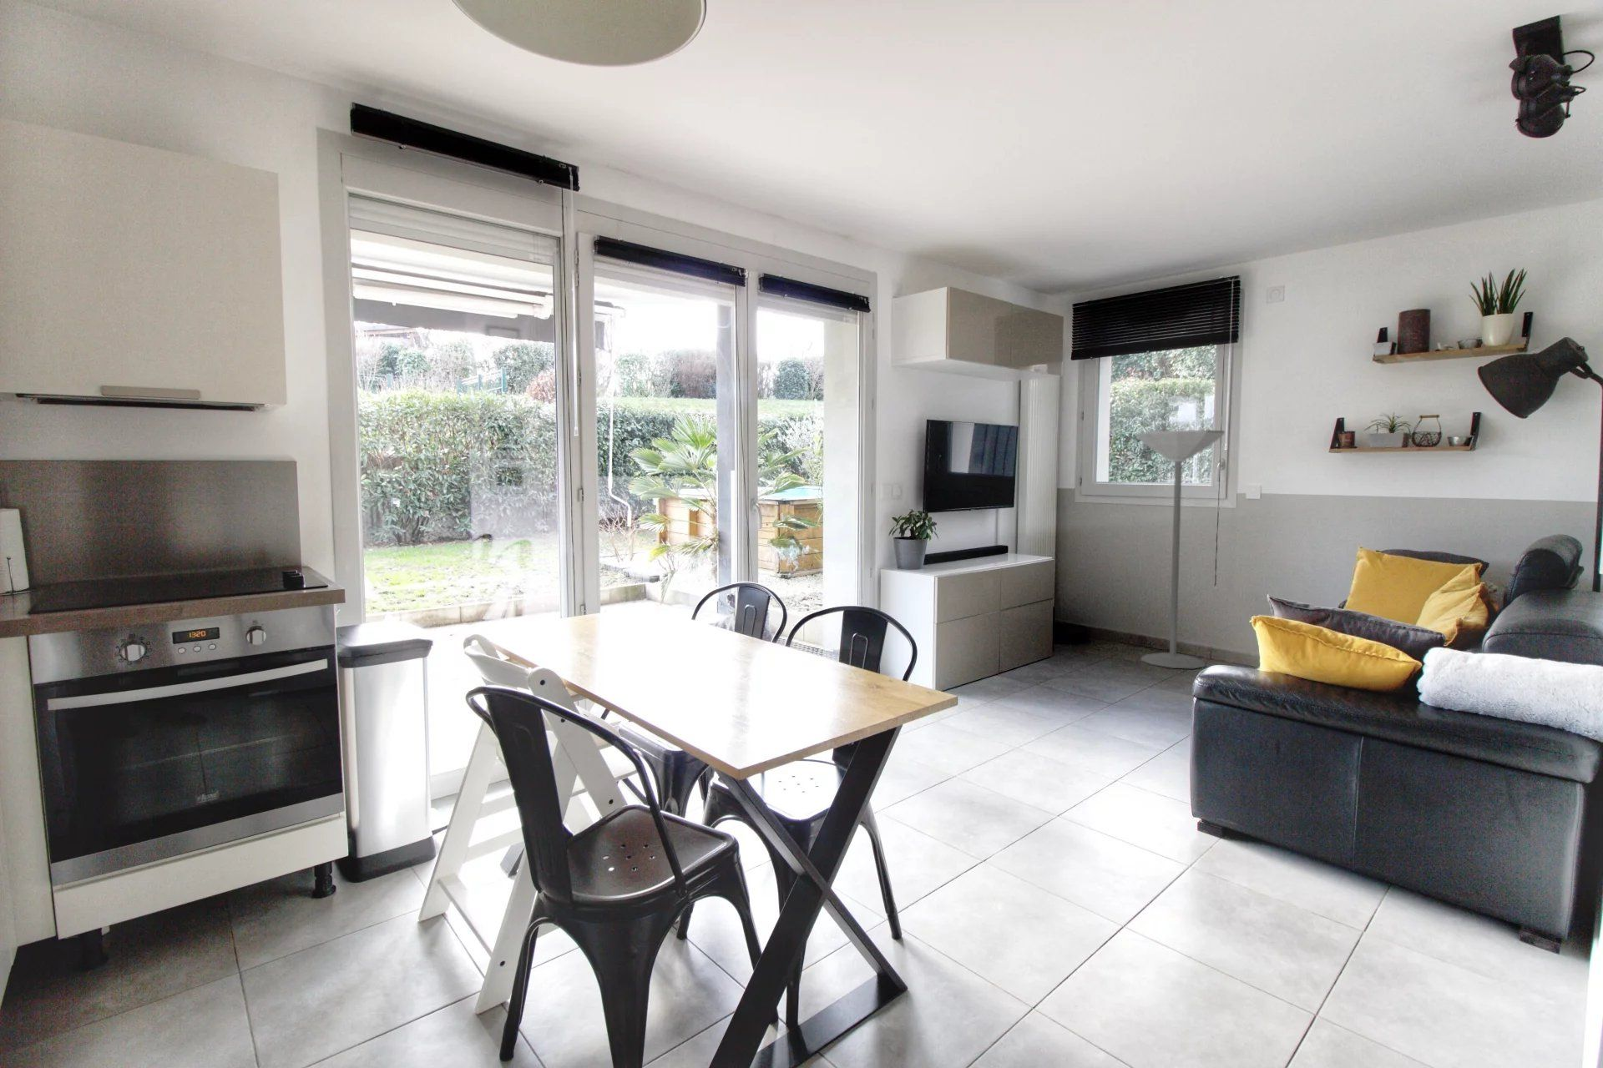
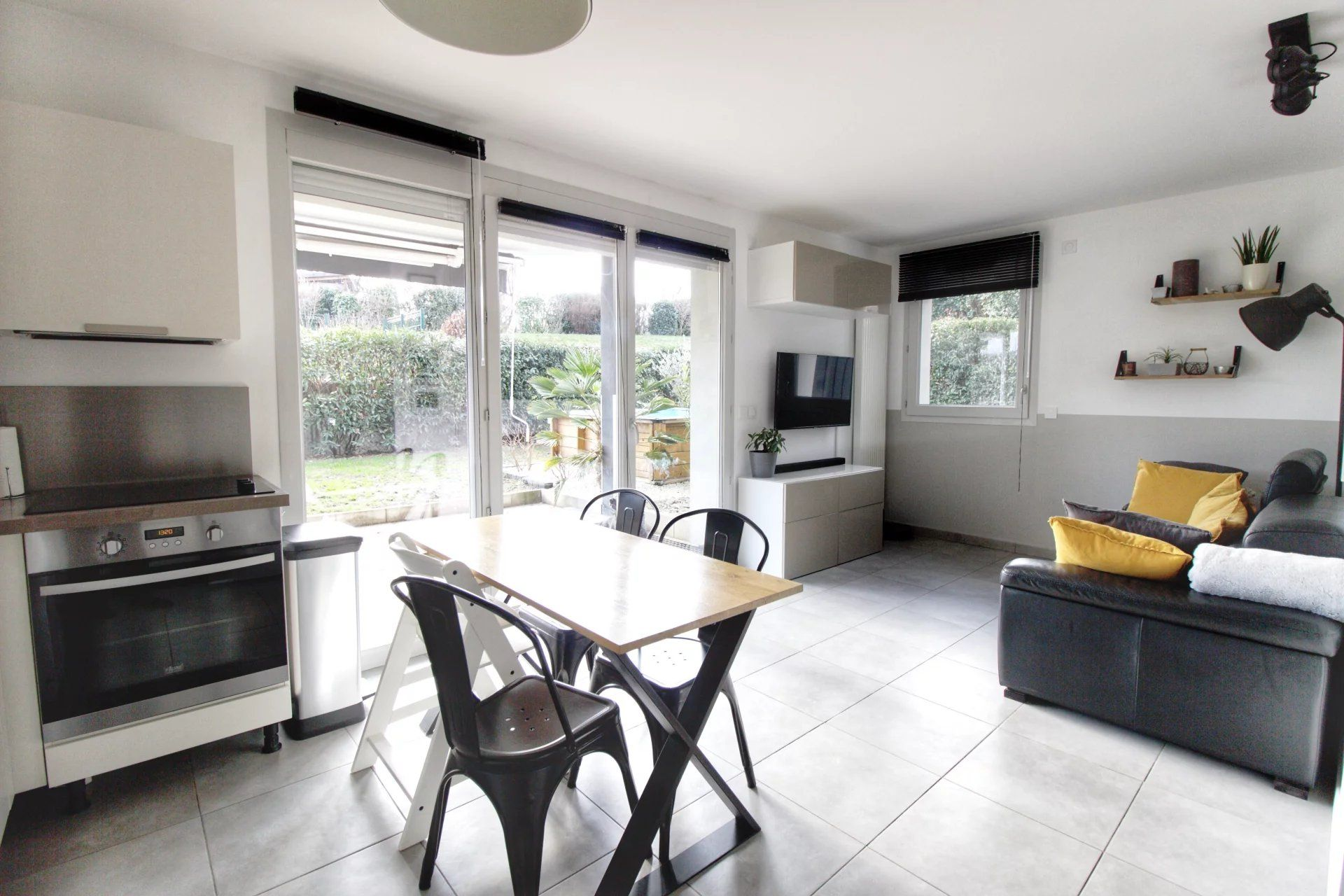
- floor lamp (1176, 548)
